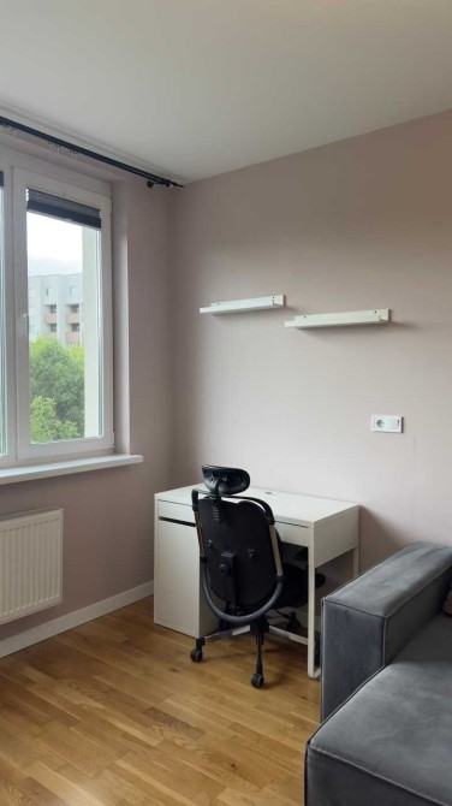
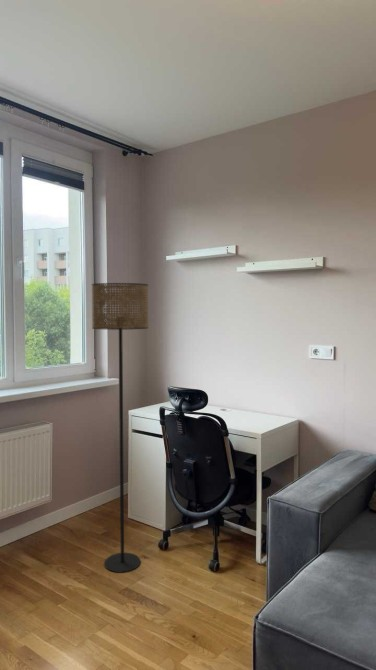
+ floor lamp (121, 425)
